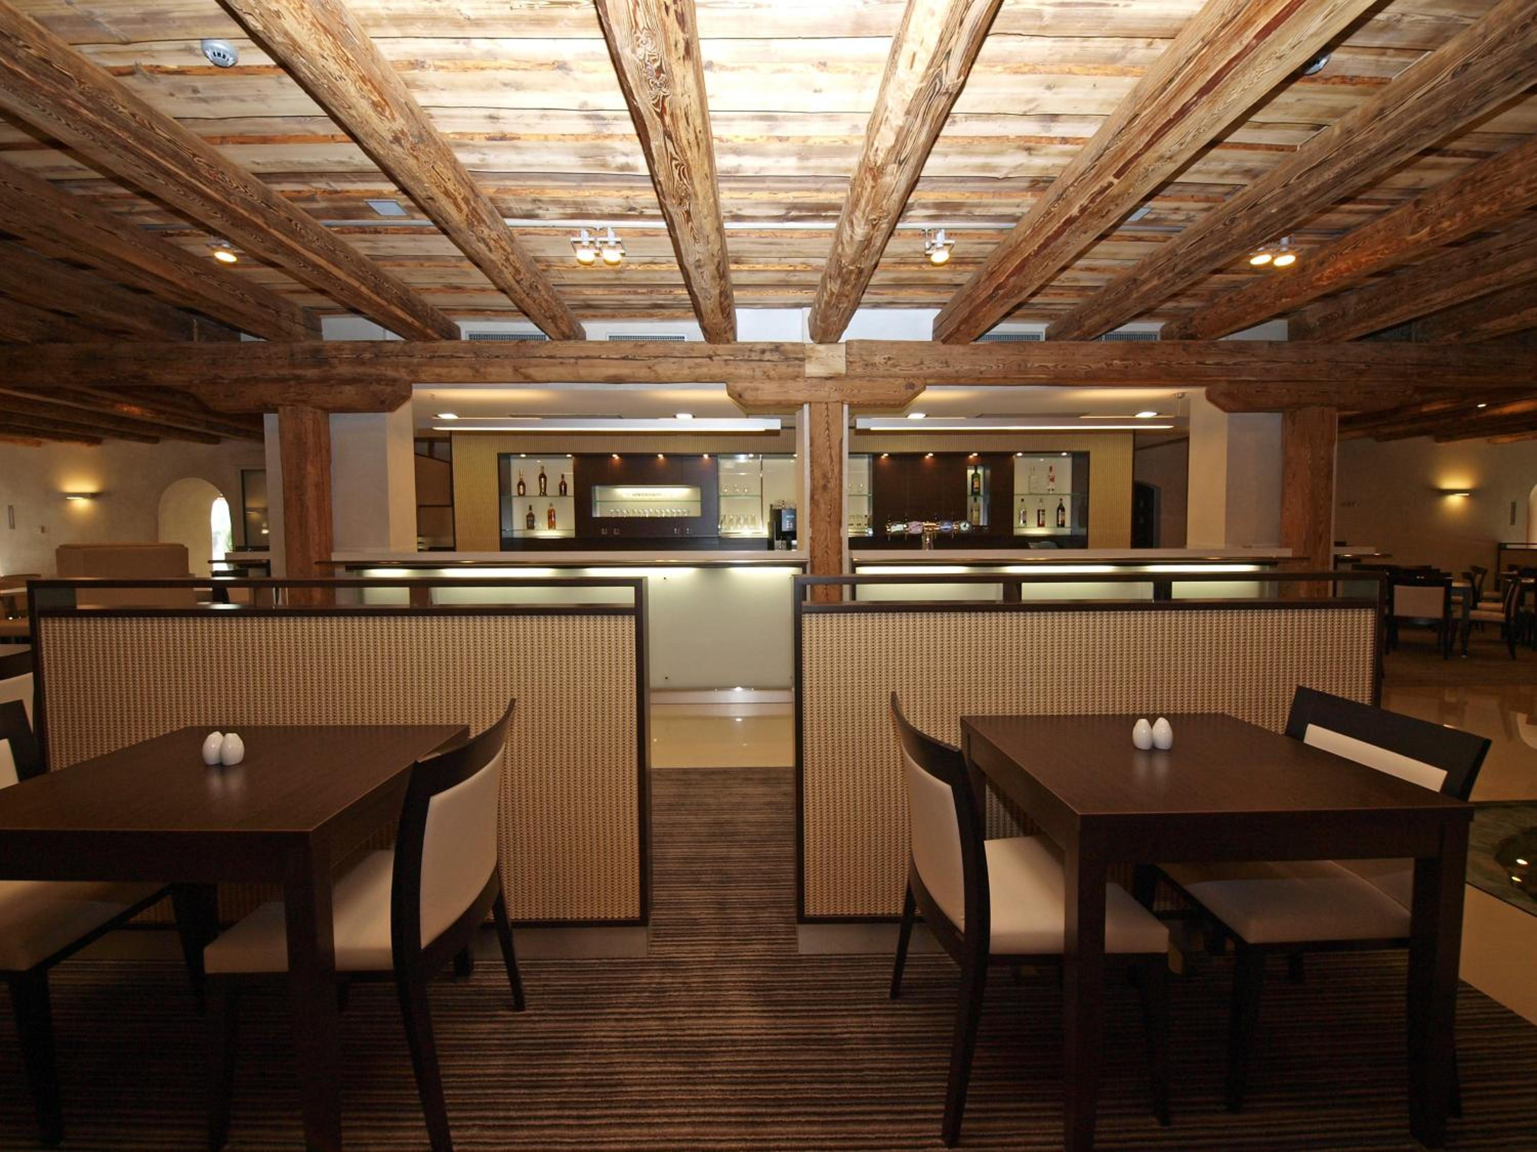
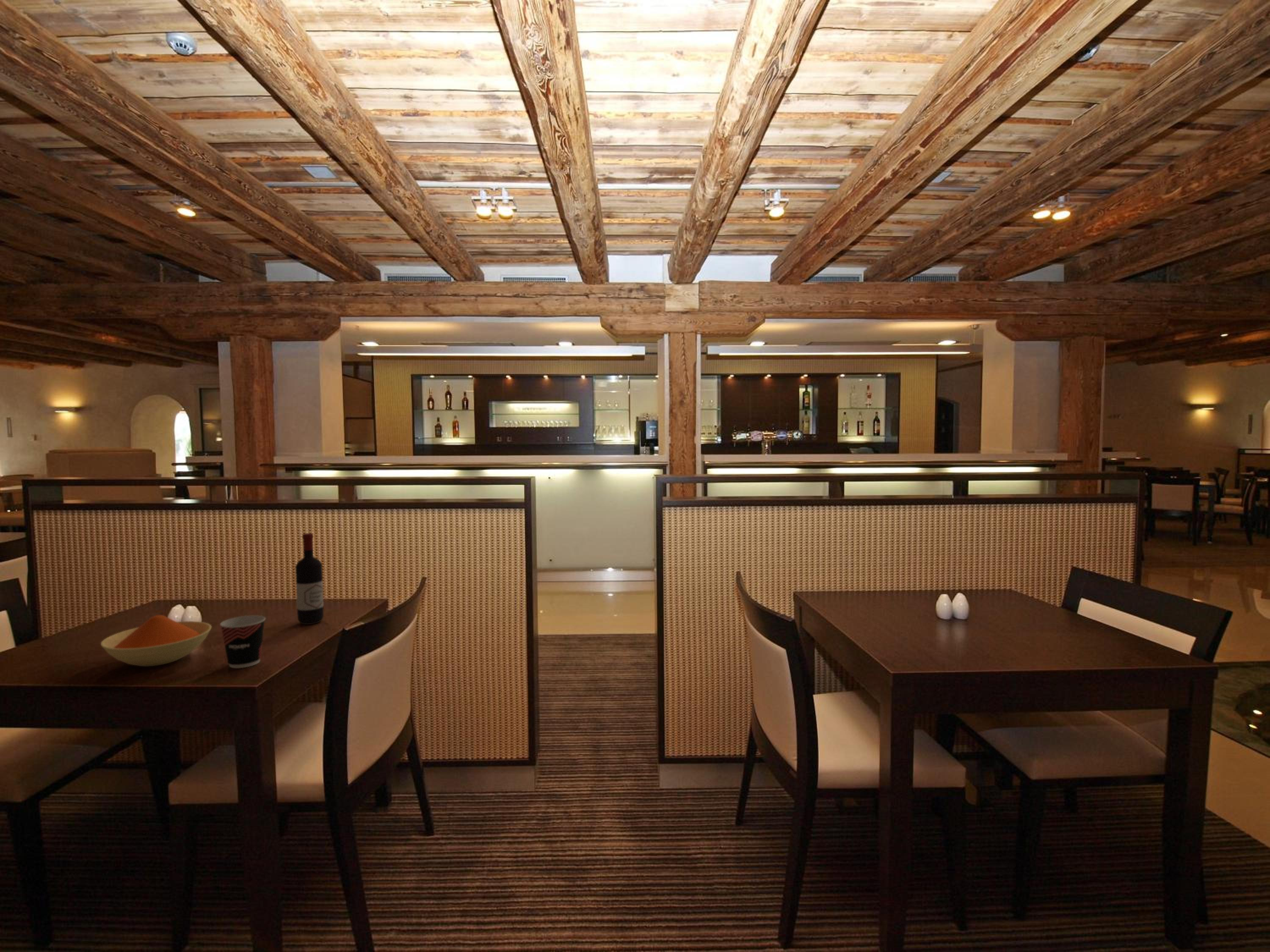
+ cup (244, 642)
+ bowl (158, 638)
+ wine bottle (309, 578)
